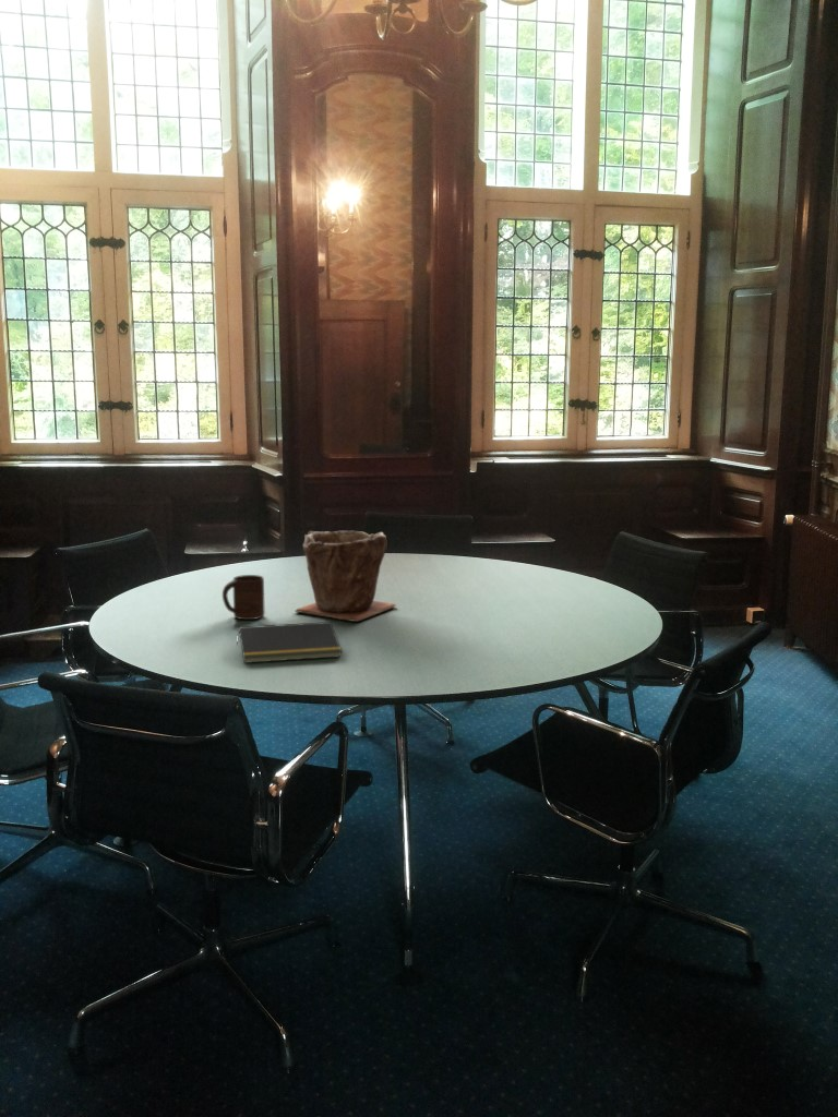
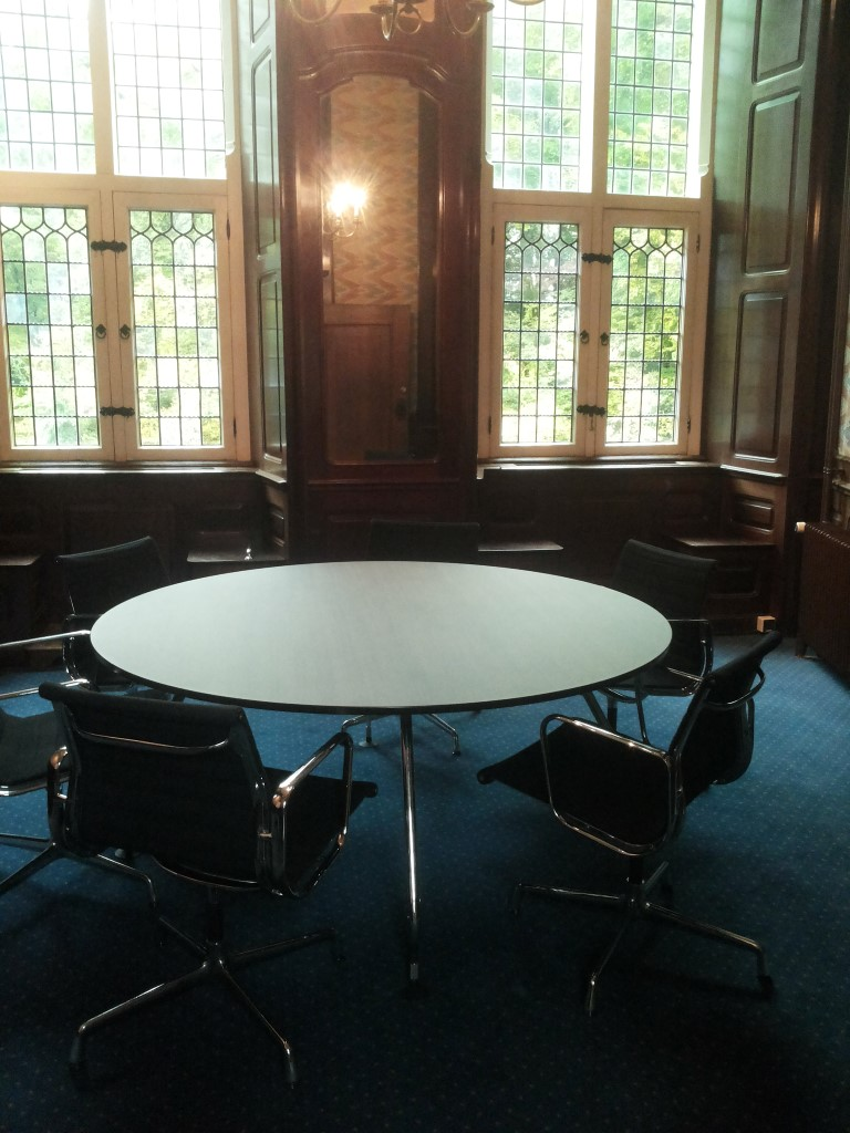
- notepad (289, 641)
- plant pot (346, 570)
- cup (246, 598)
